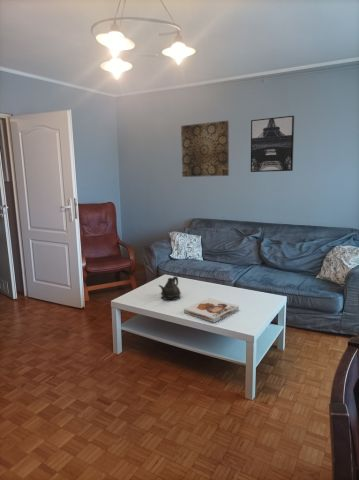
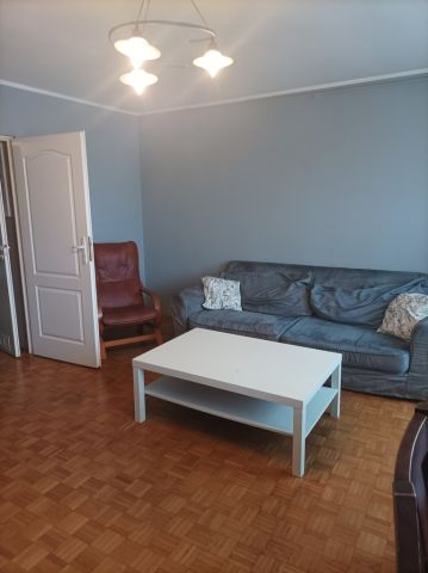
- wall art (271, 145)
- teapot (168, 288)
- board game (211, 309)
- wall art (204, 150)
